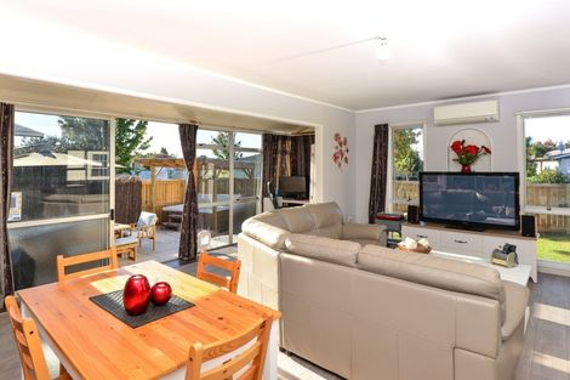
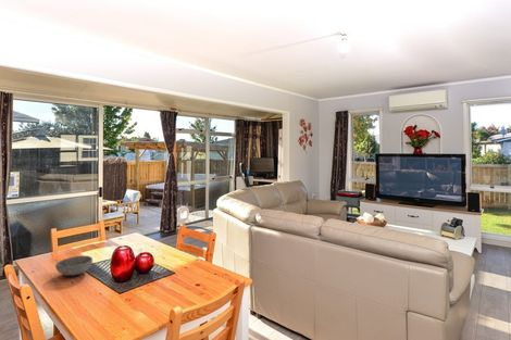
+ bowl (74, 266)
